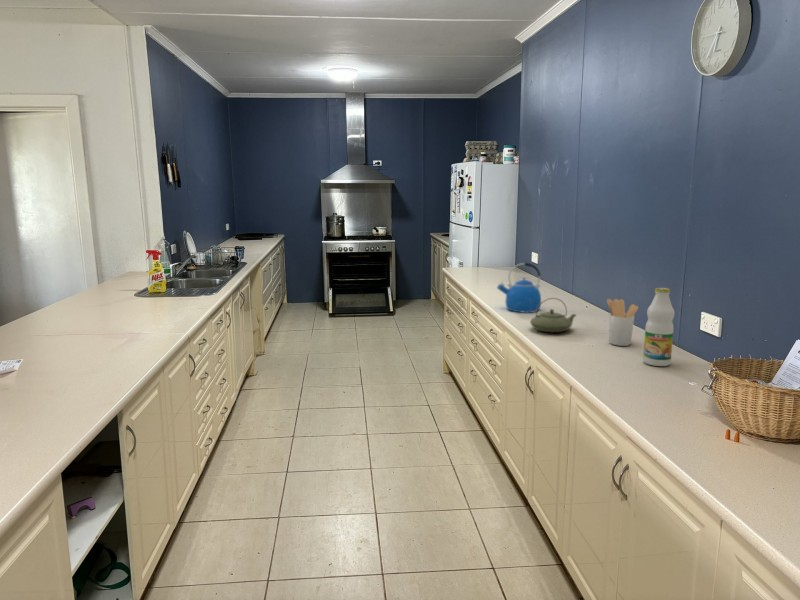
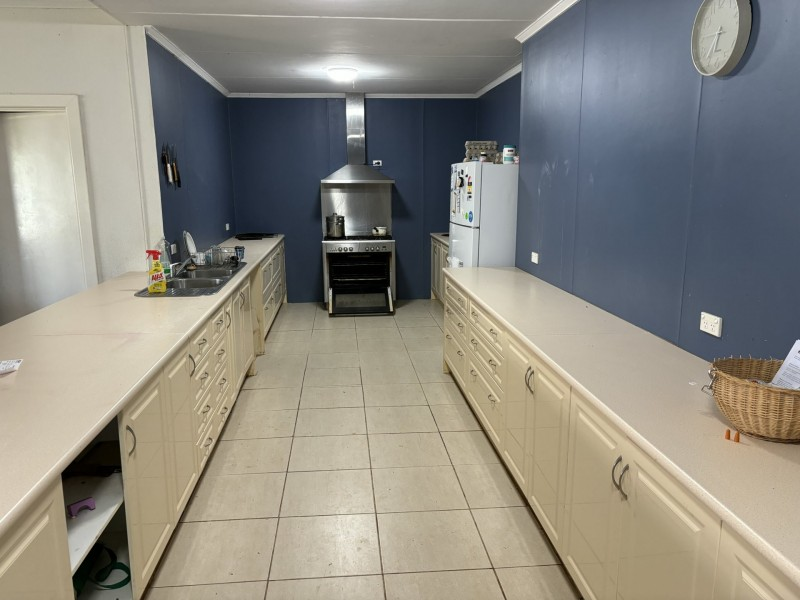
- utensil holder (618, 320)
- kettle (519, 286)
- teapot (554, 313)
- bottle (659, 326)
